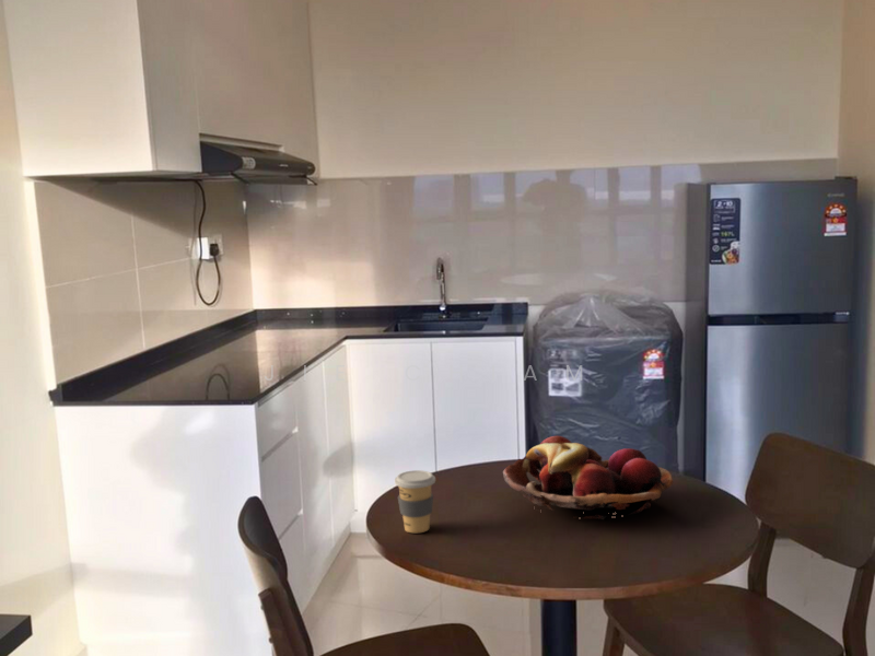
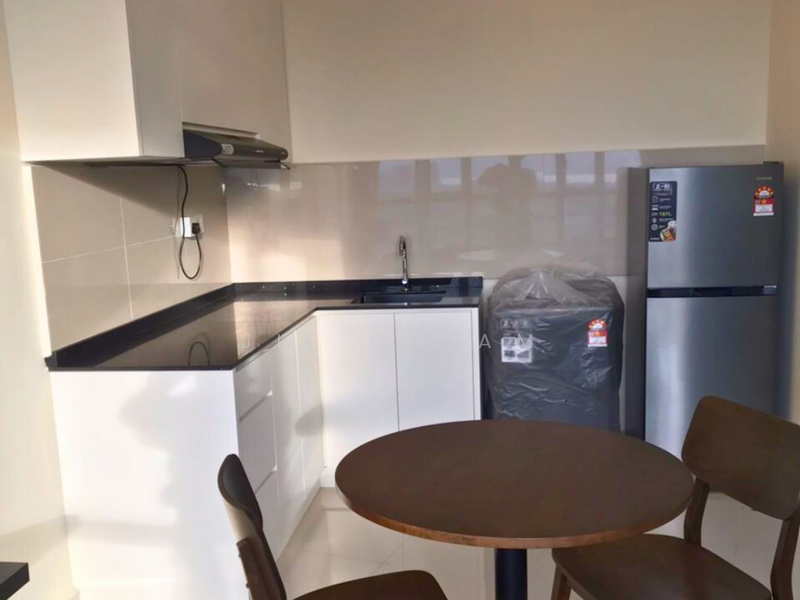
- fruit basket (583, 473)
- coffee cup (416, 502)
